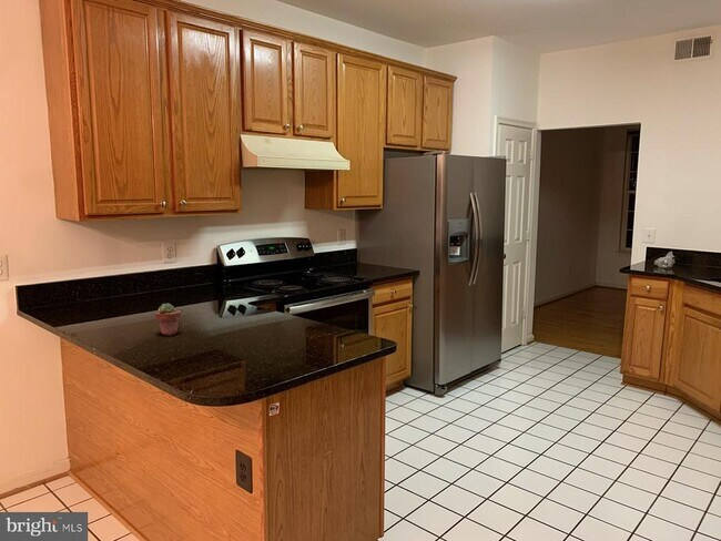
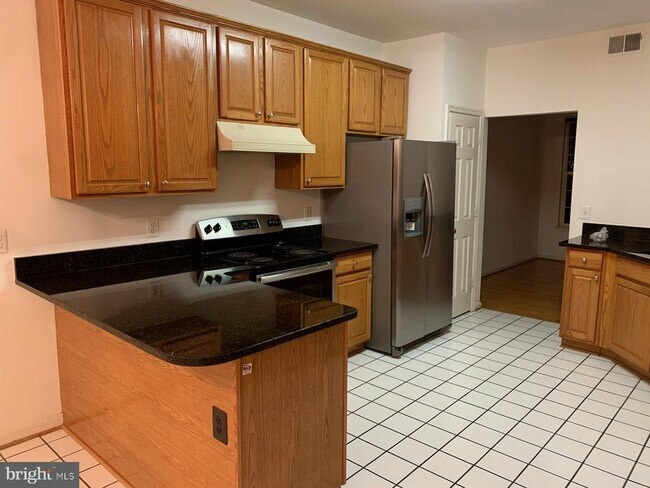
- potted succulent (167, 318)
